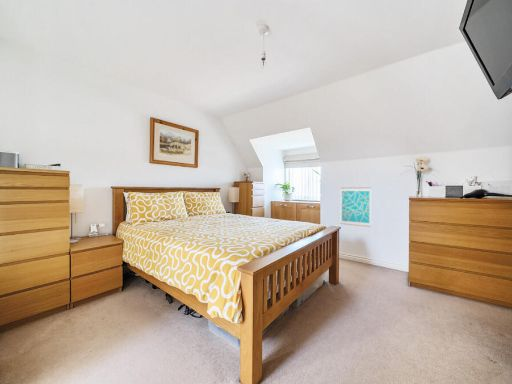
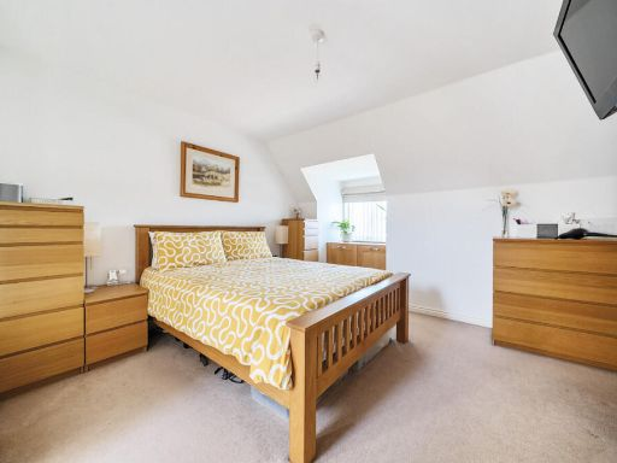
- wall art (355, 206)
